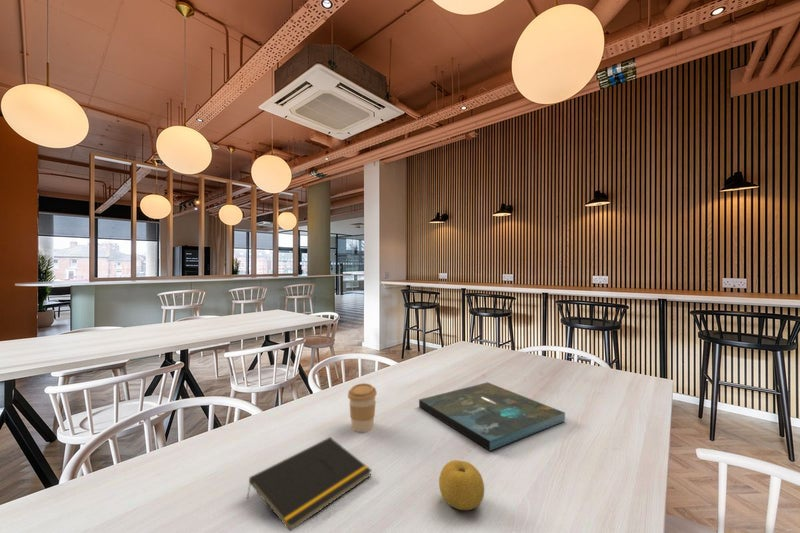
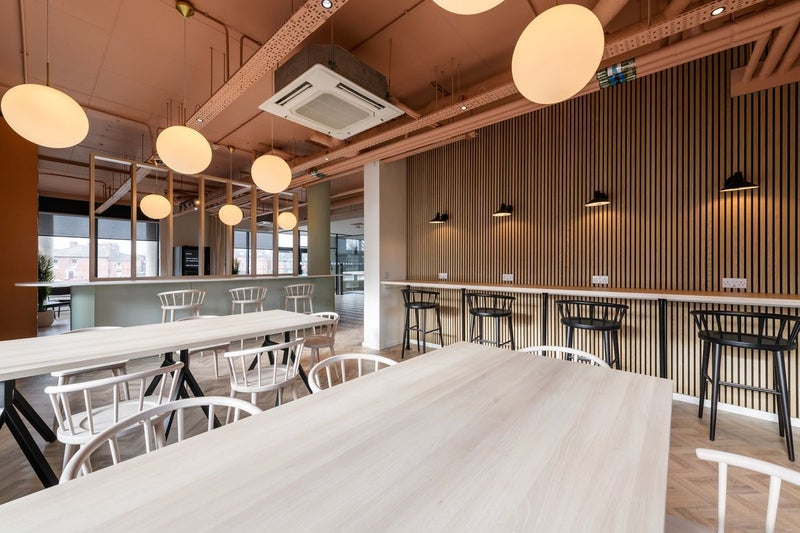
- coffee cup (362, 406)
- notepad (313, 476)
- fruit (461, 484)
- board game (488, 406)
